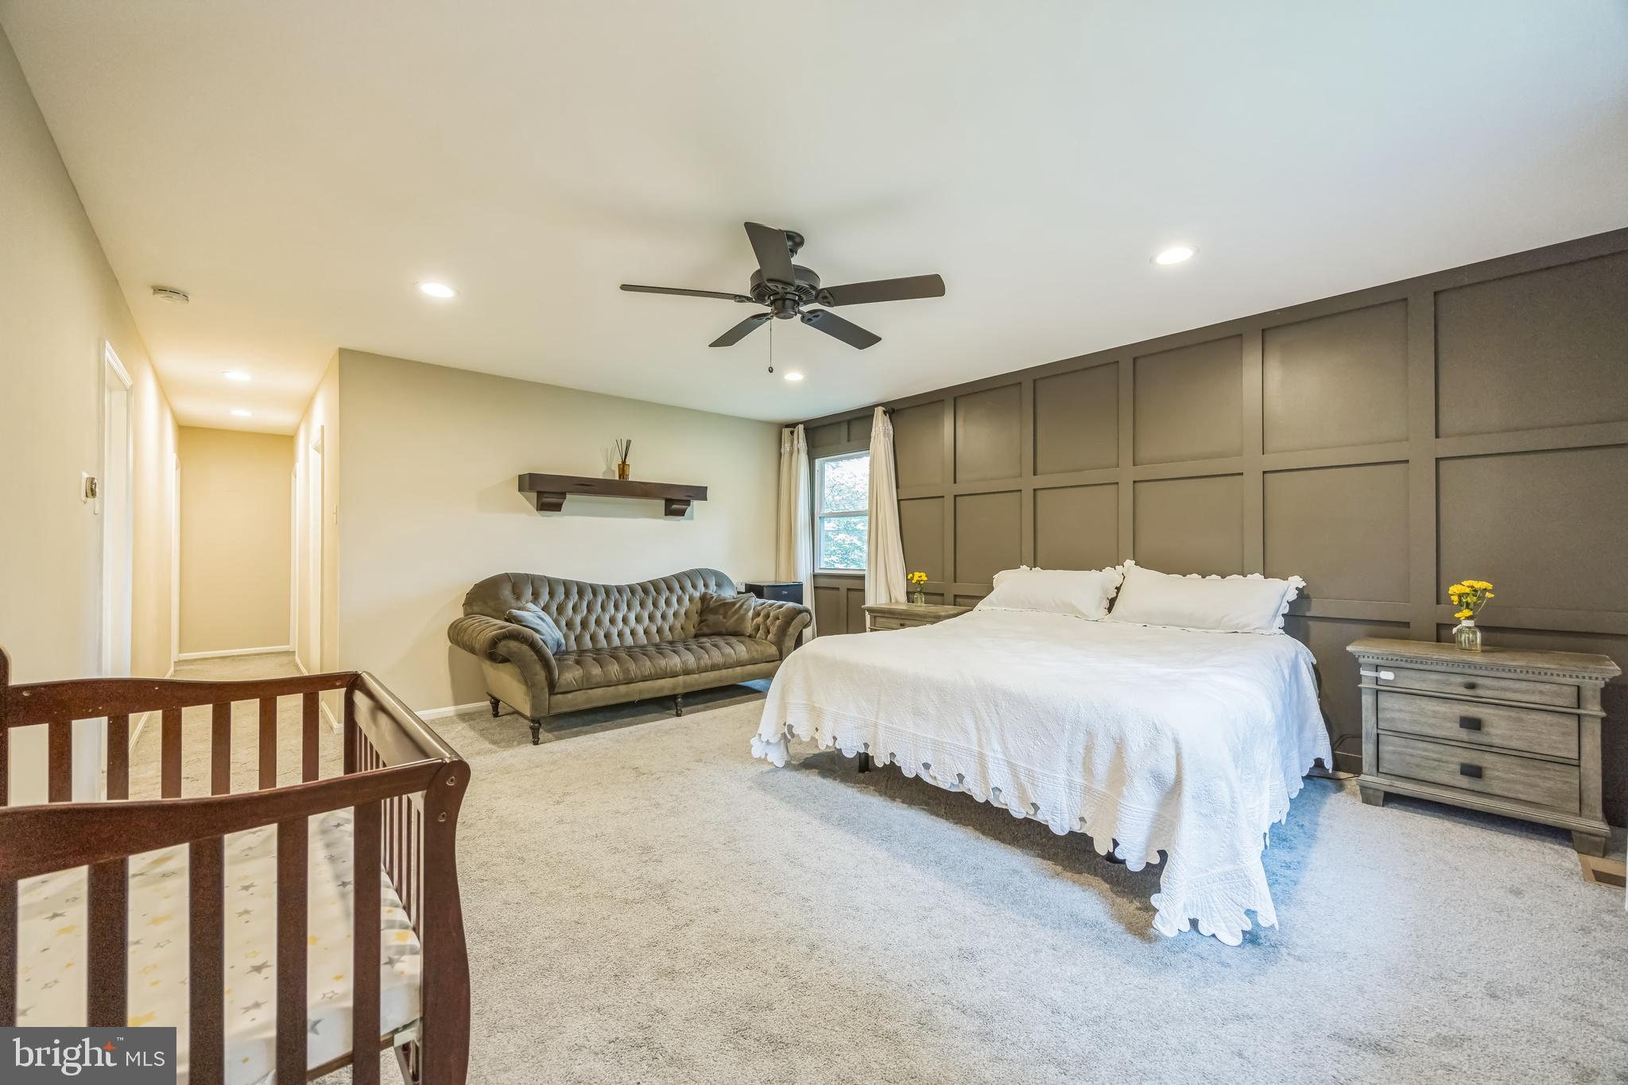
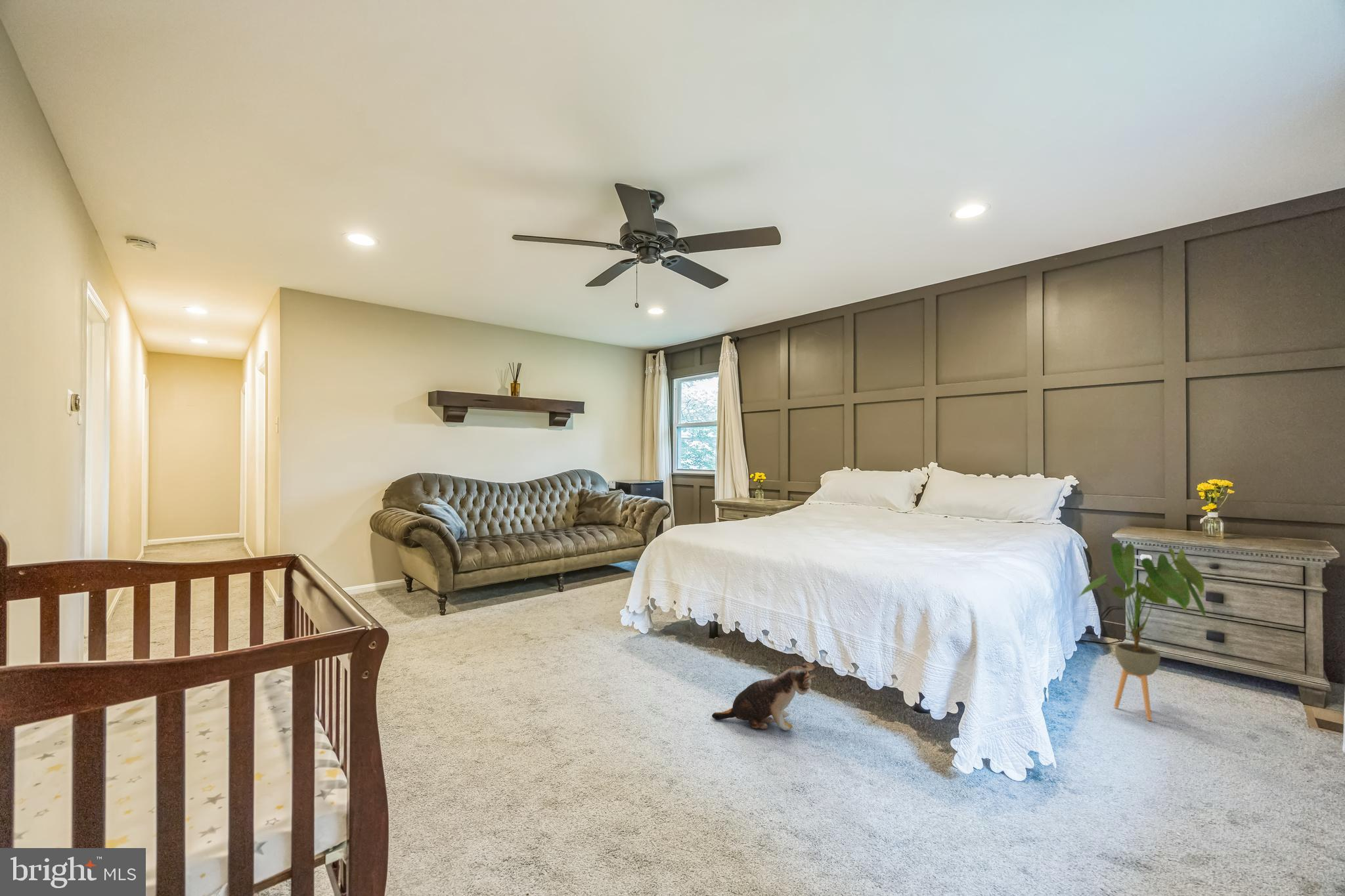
+ house plant (1146, 628)
+ plush toy (762, 693)
